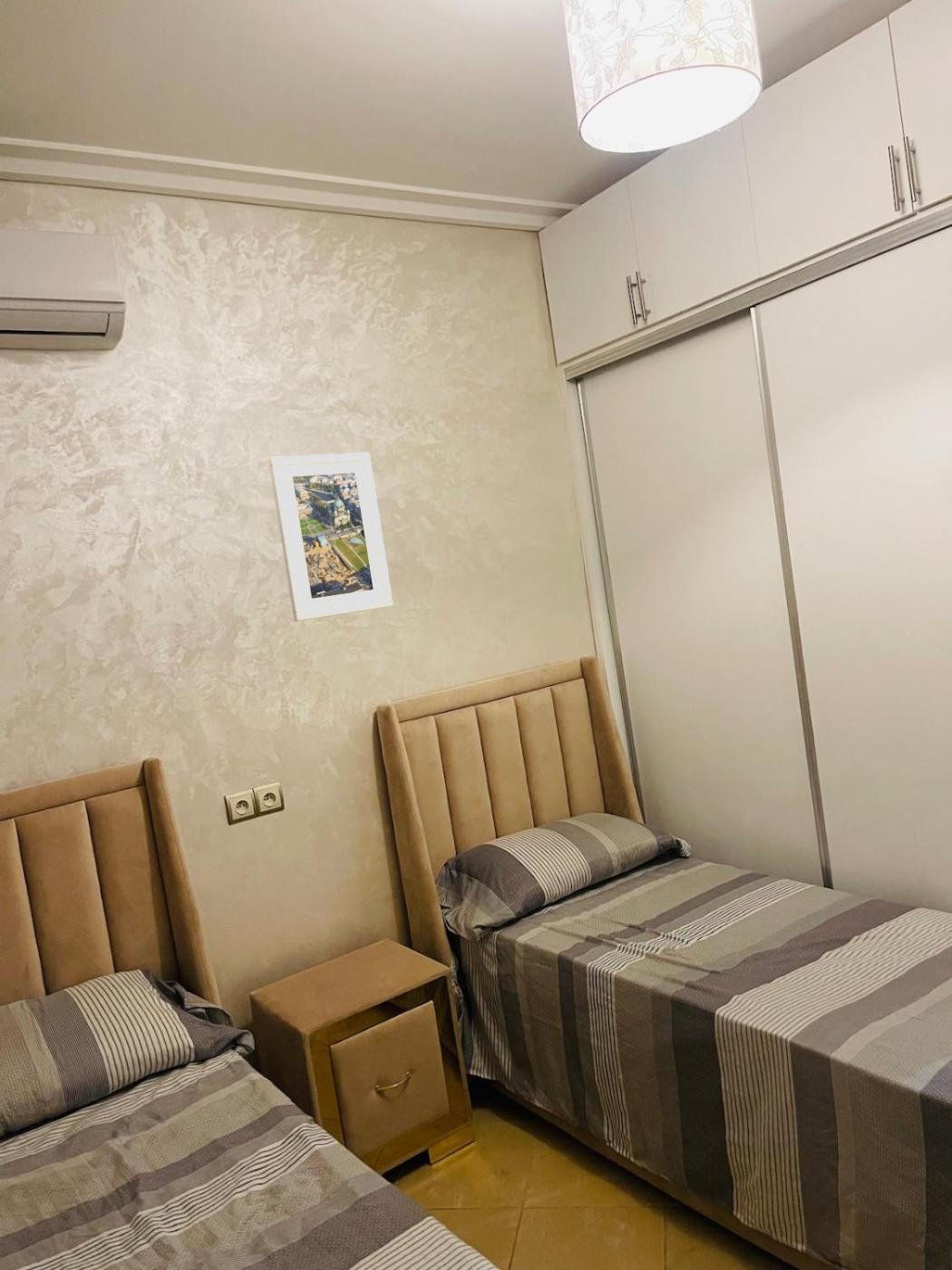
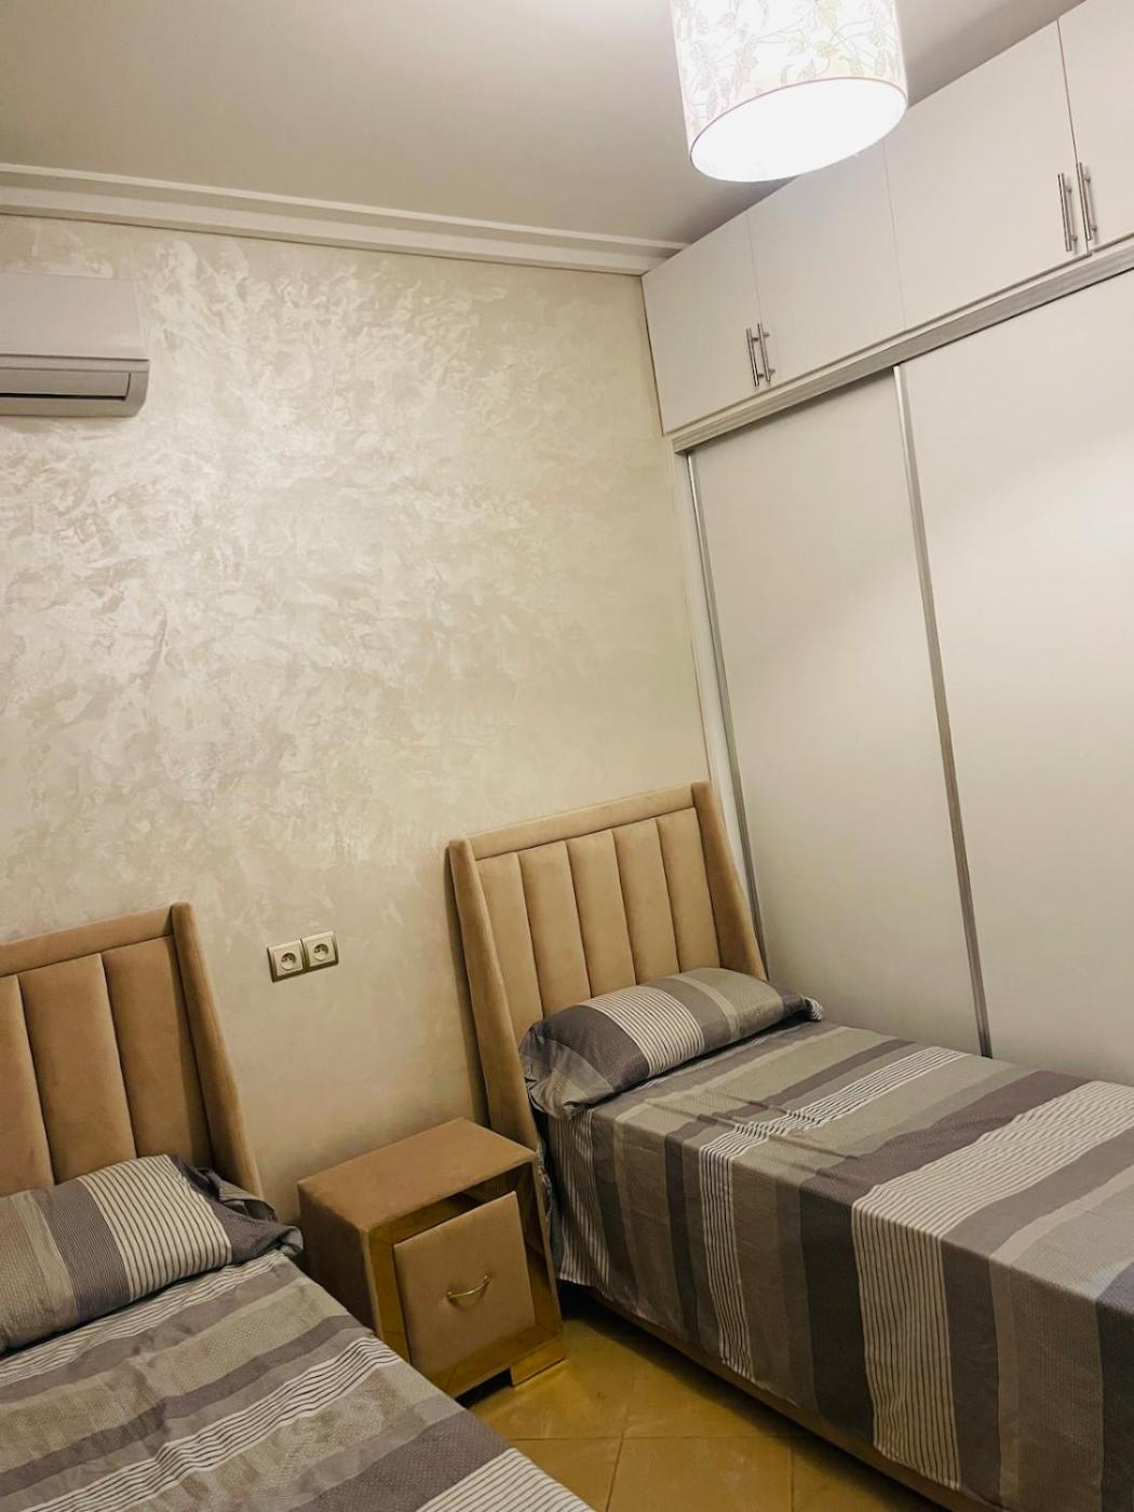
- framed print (333, 534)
